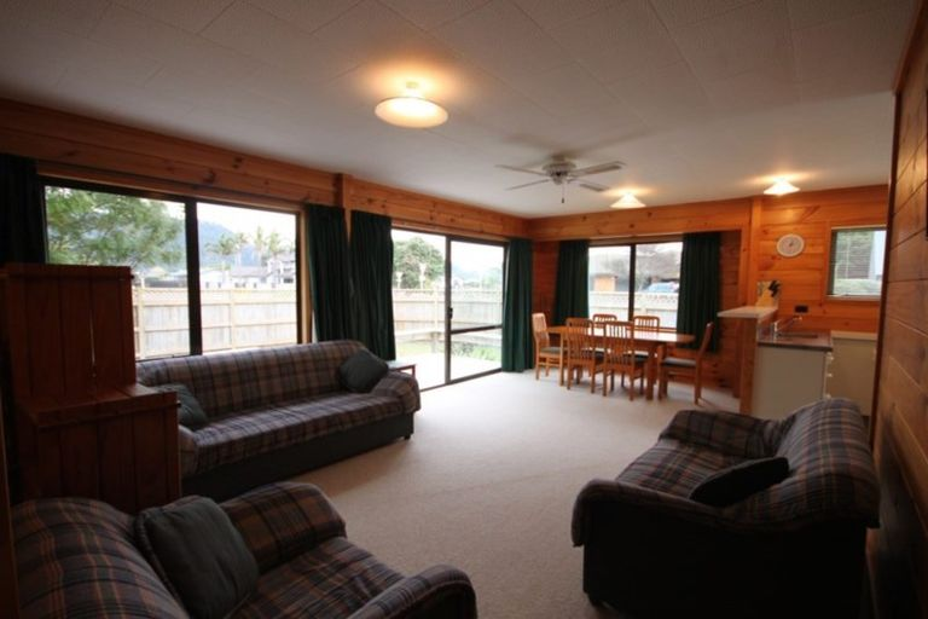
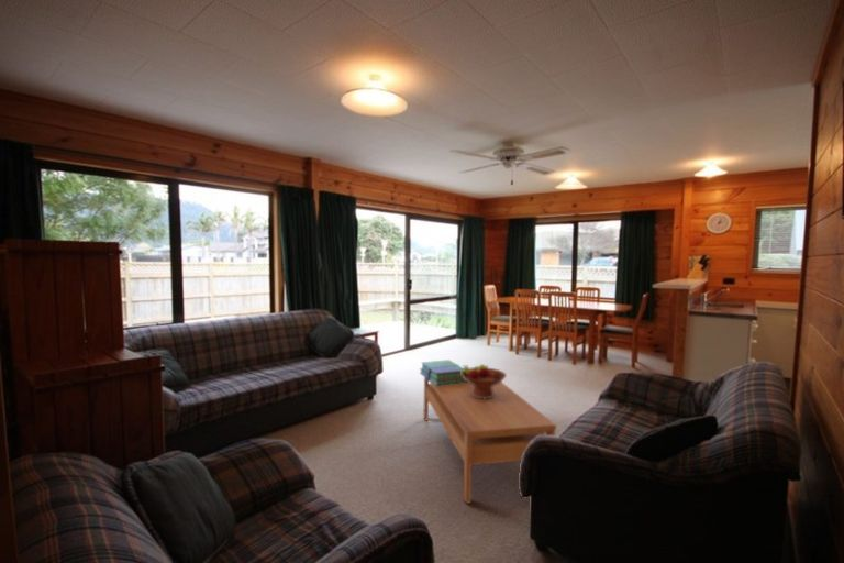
+ stack of books (443, 371)
+ fruit bowl (482, 379)
+ coffee table (477, 420)
